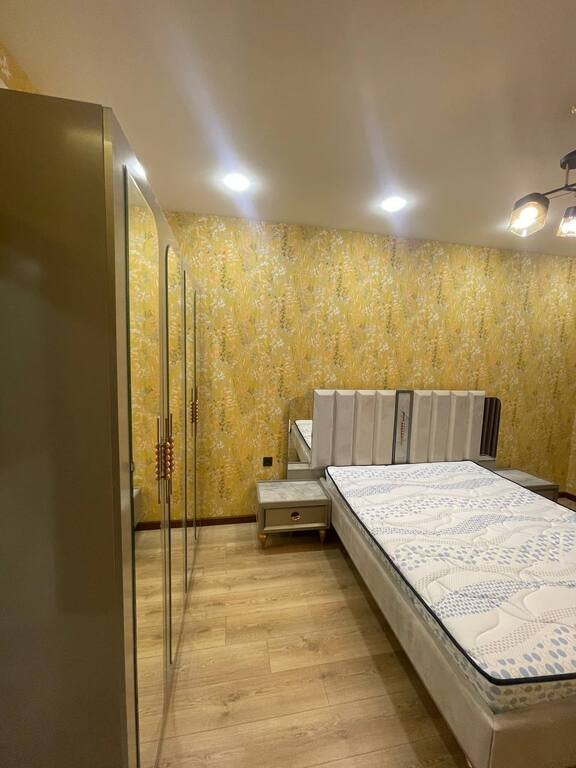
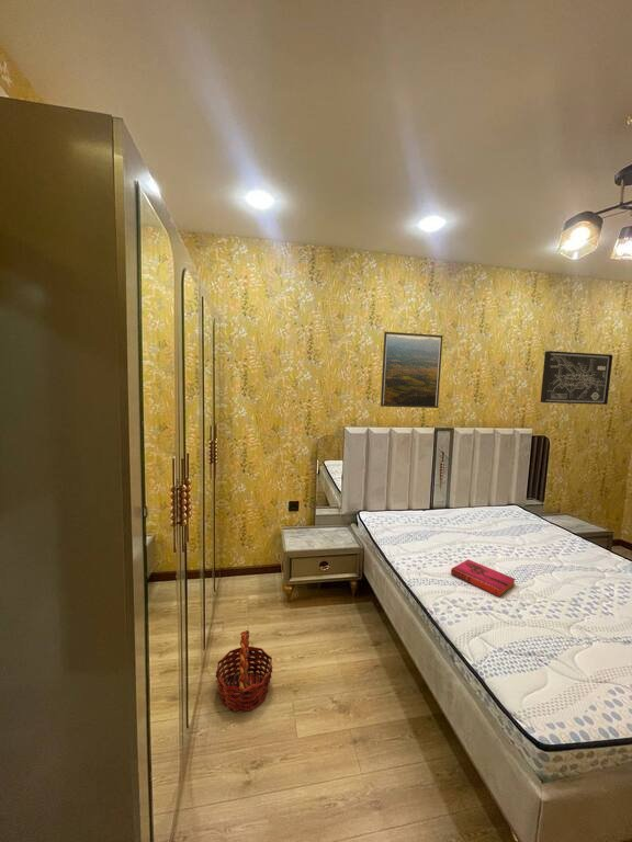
+ hardback book (482, 576)
+ basket (245, 663)
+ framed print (411, 371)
+ wall art (576, 378)
